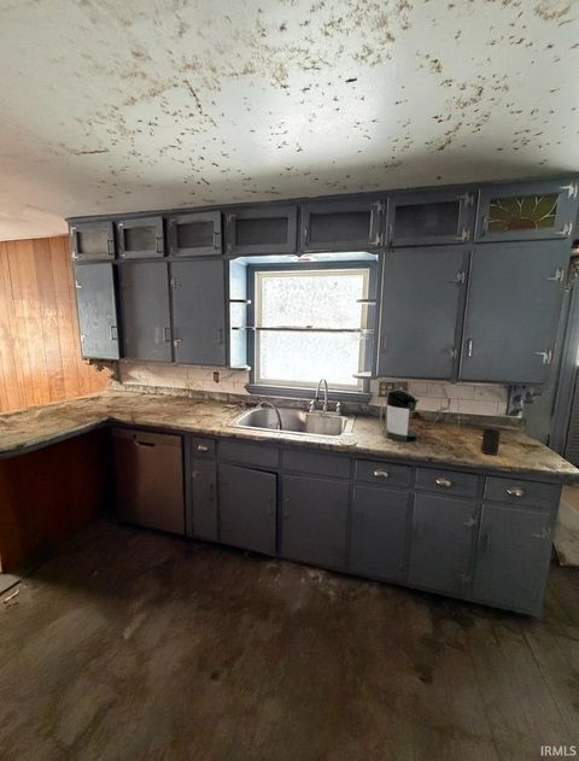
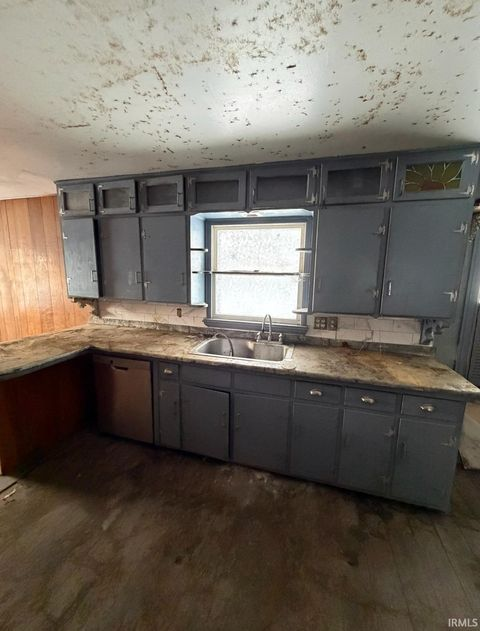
- cup (490, 441)
- coffee maker (399, 415)
